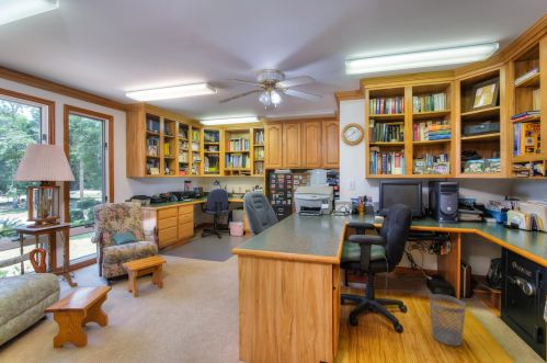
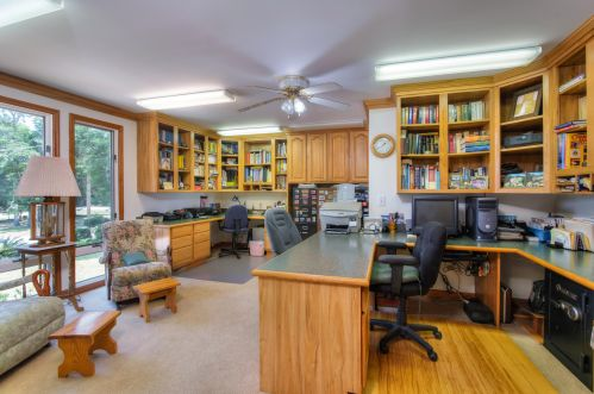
- wastebasket (446, 319)
